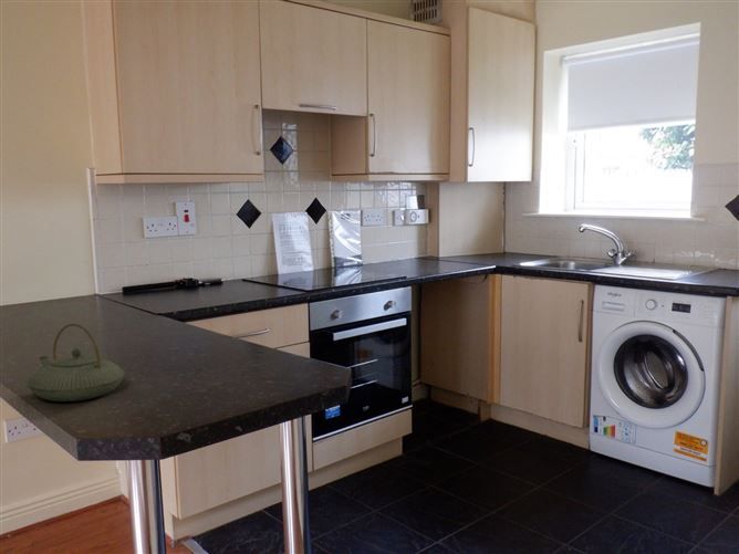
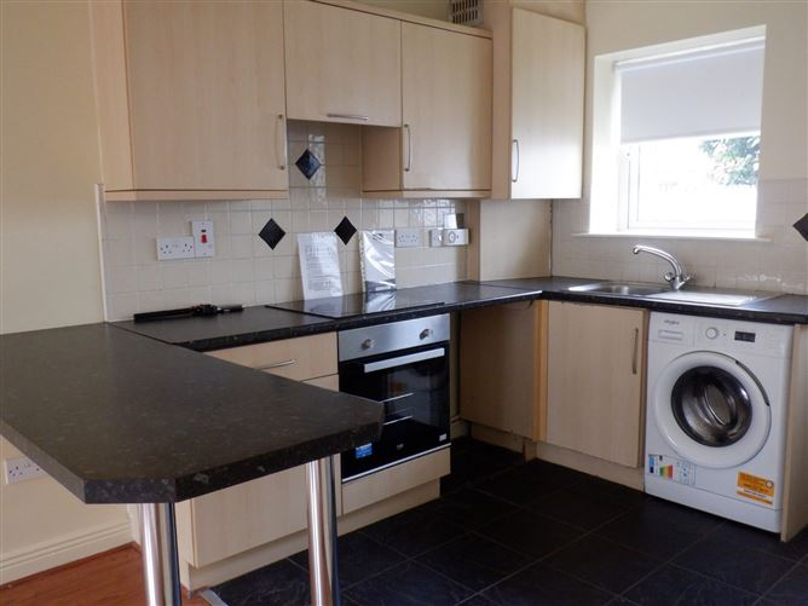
- teapot (72, 358)
